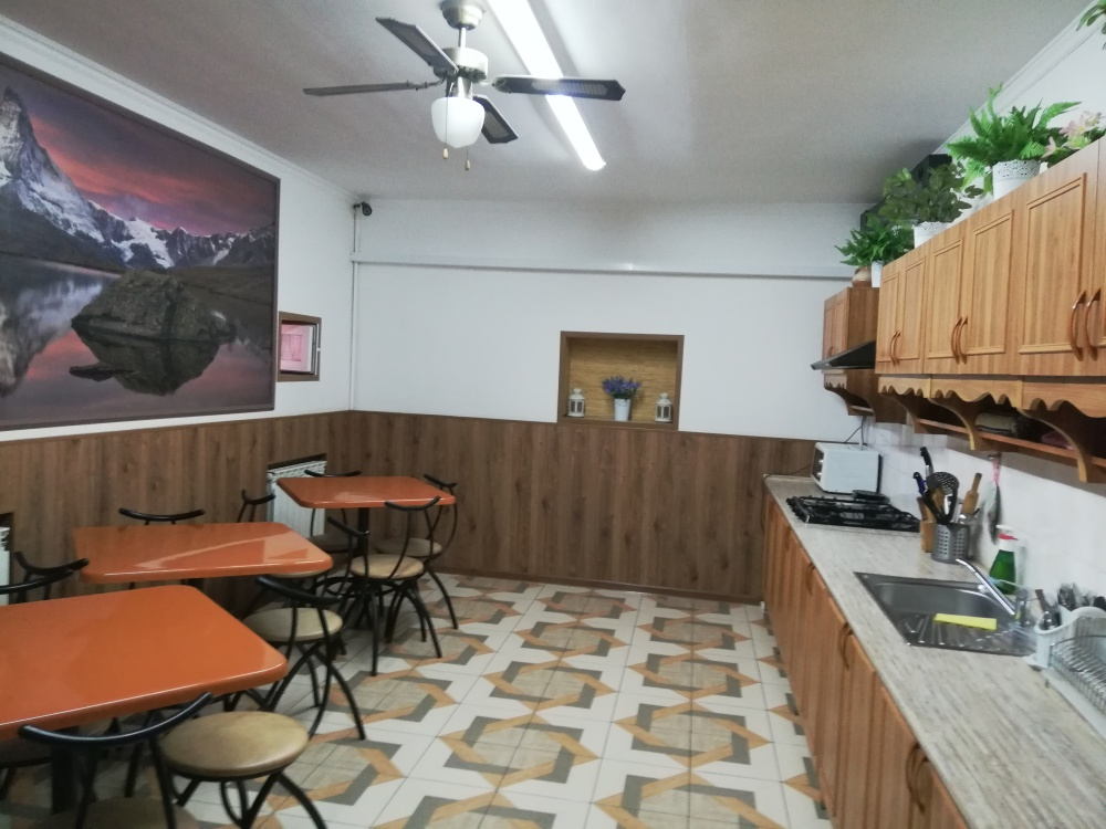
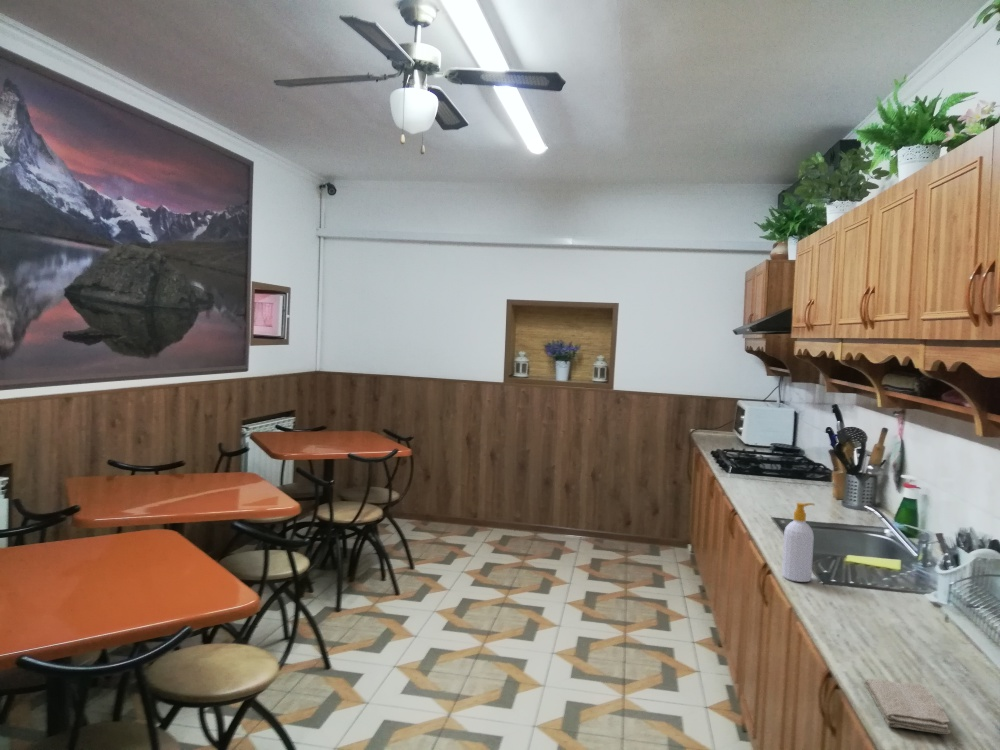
+ soap bottle (799, 540)
+ washcloth (905, 703)
